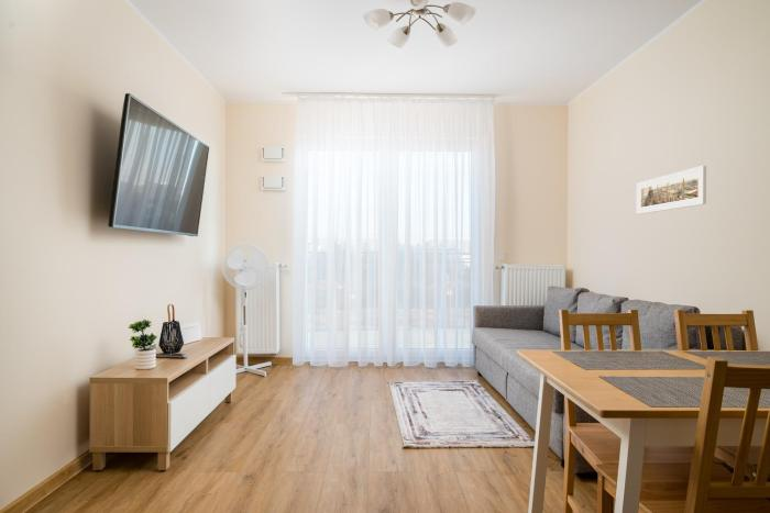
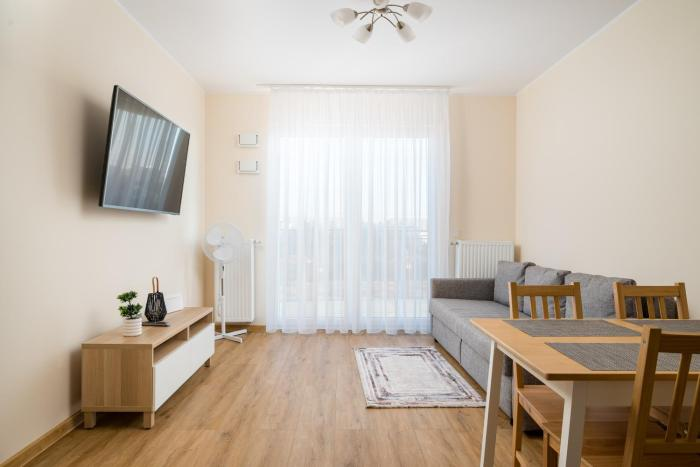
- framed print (667, 192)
